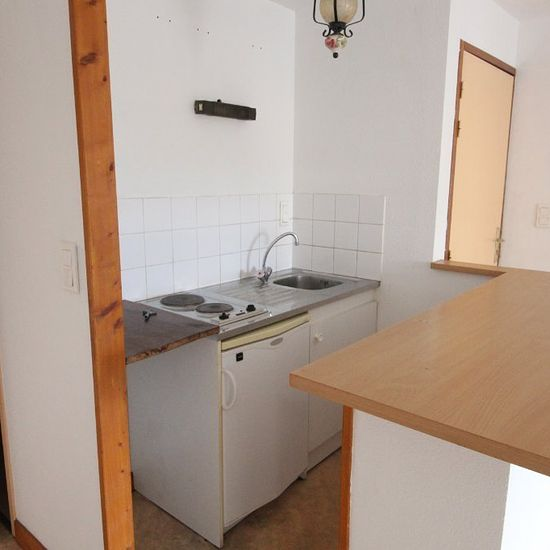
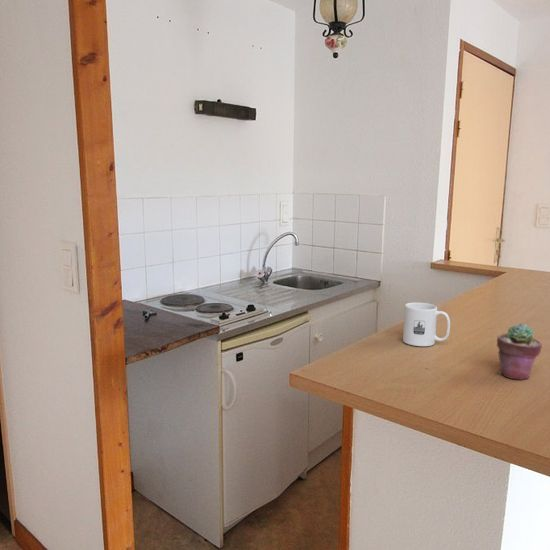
+ mug (426, 324)
+ potted succulent (518, 349)
